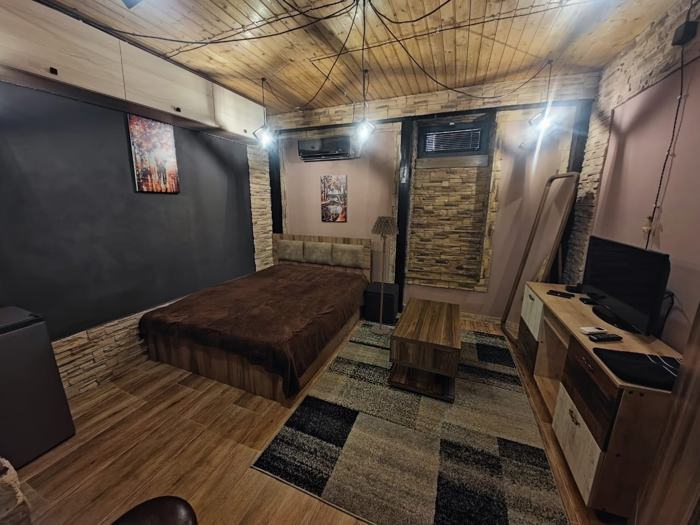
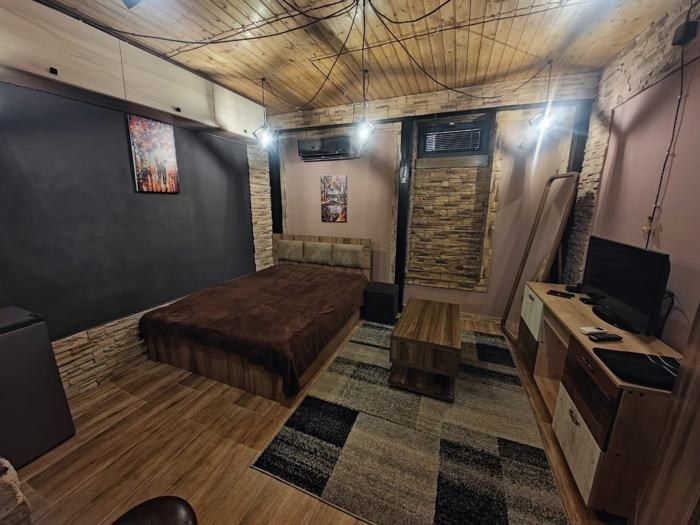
- floor lamp (382, 275)
